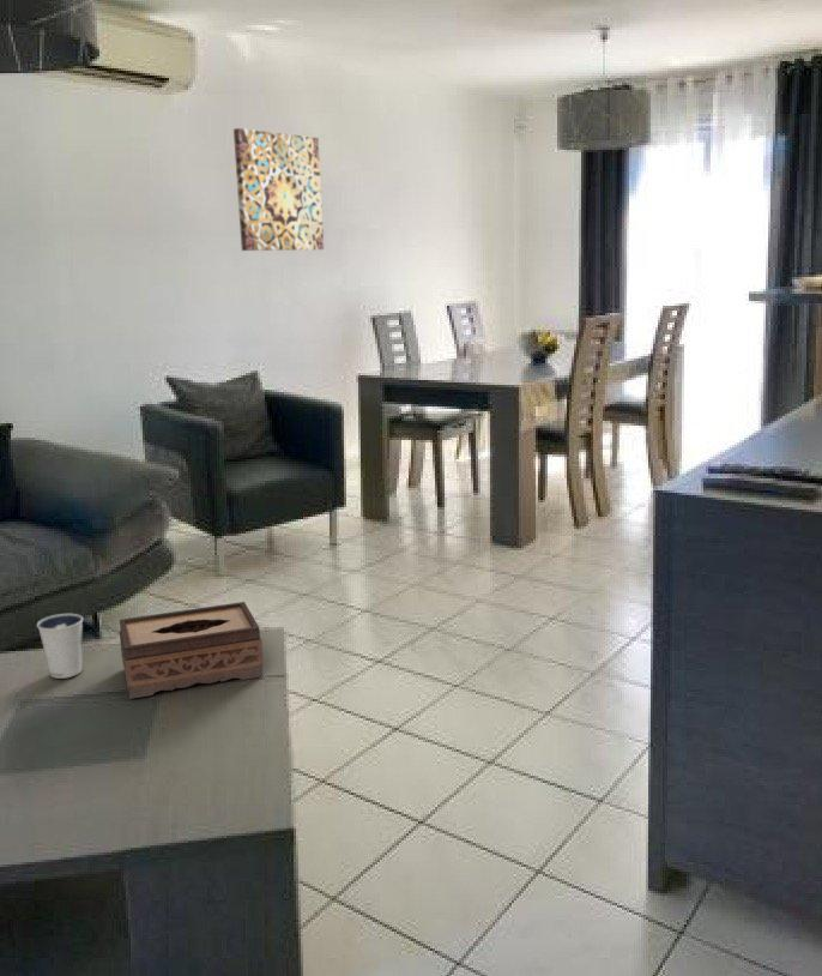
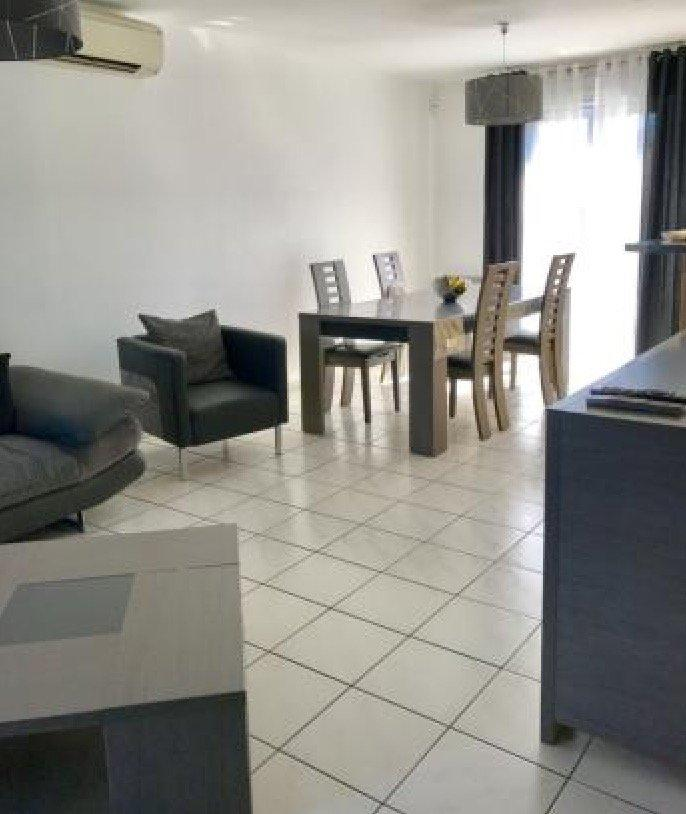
- dixie cup (62, 646)
- tissue box (189, 647)
- wall art (280, 192)
